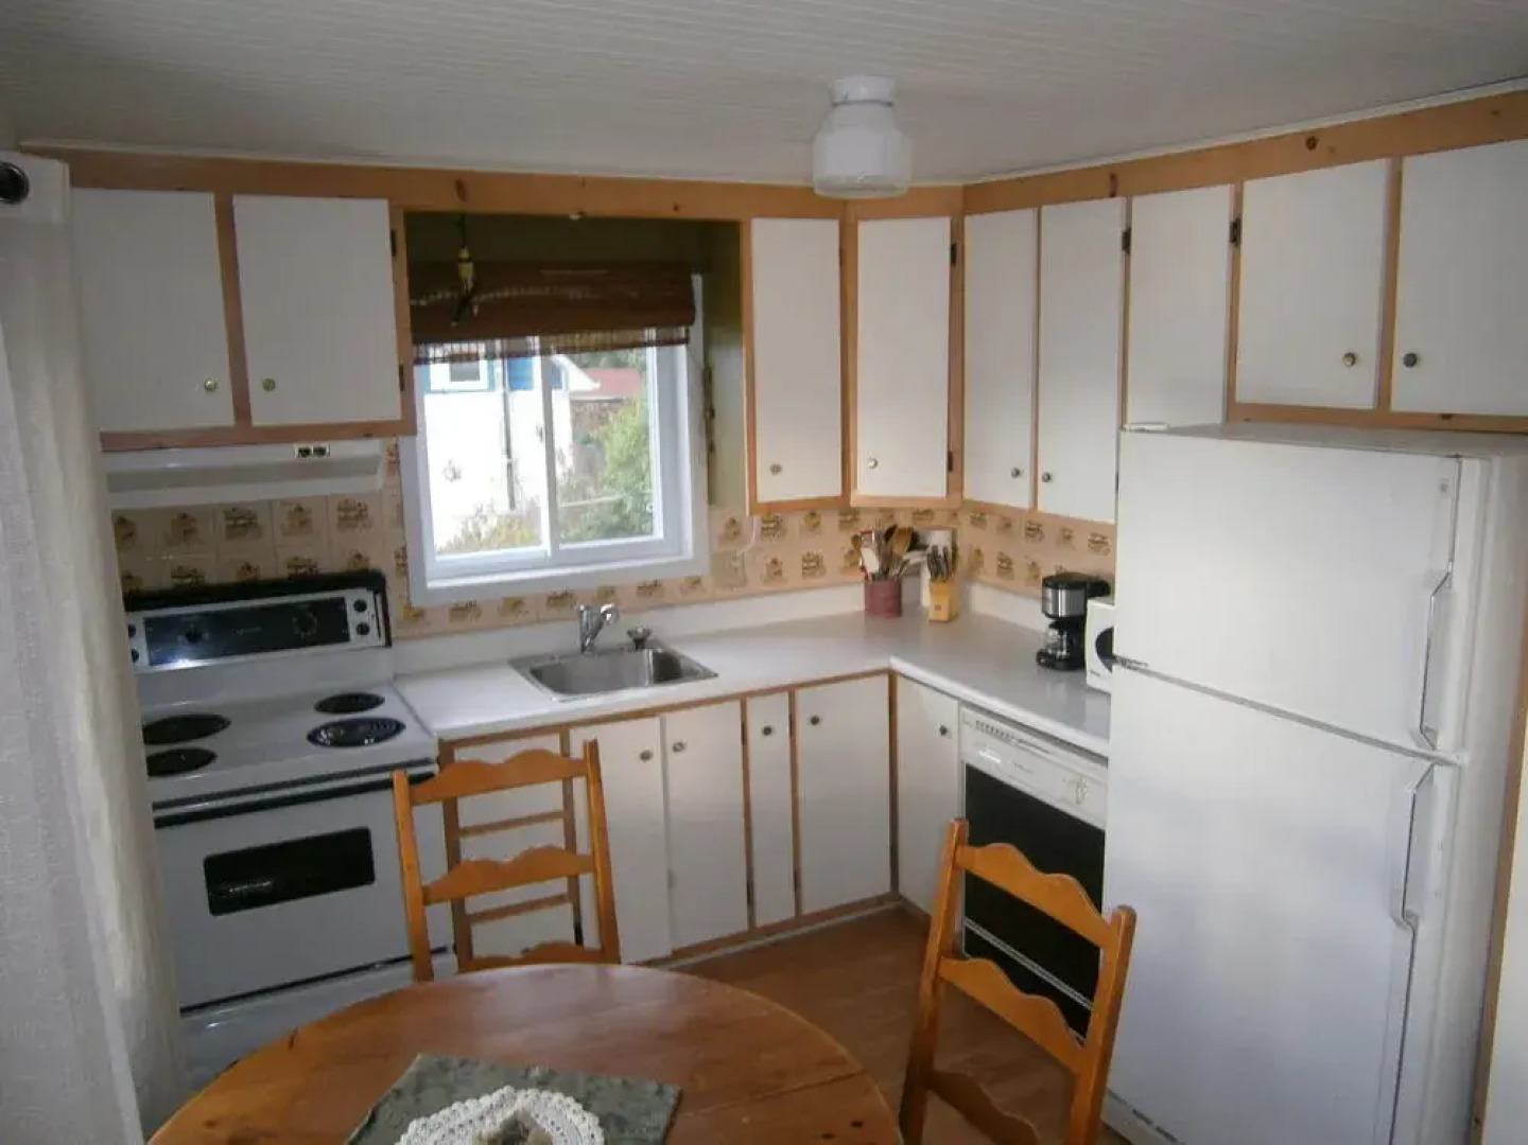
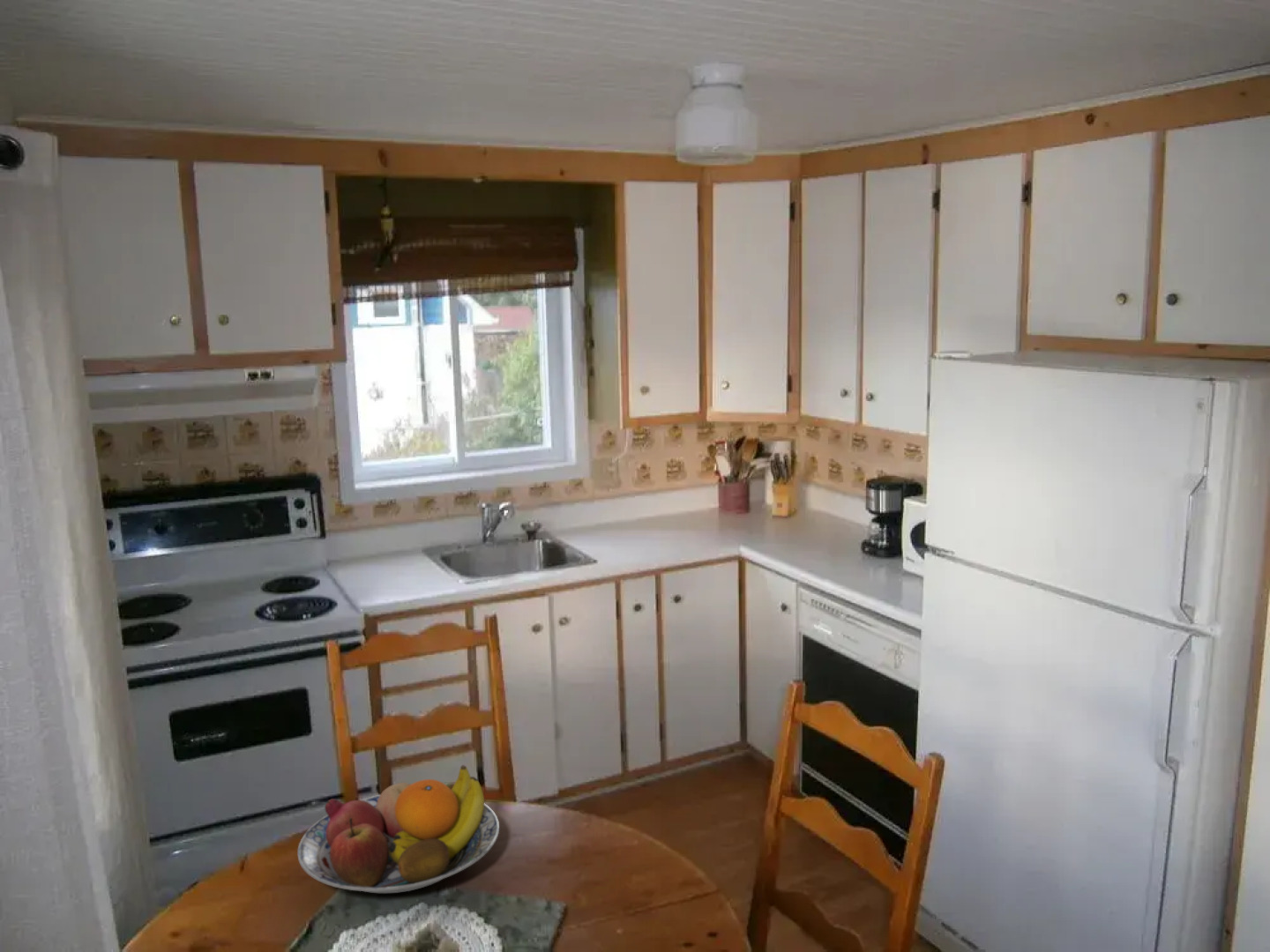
+ fruit bowl (400, 827)
